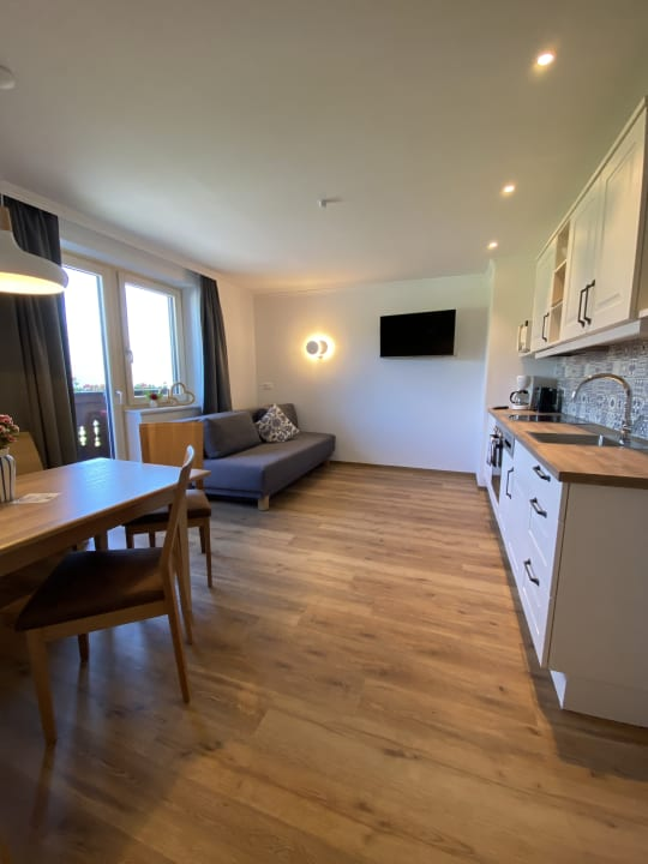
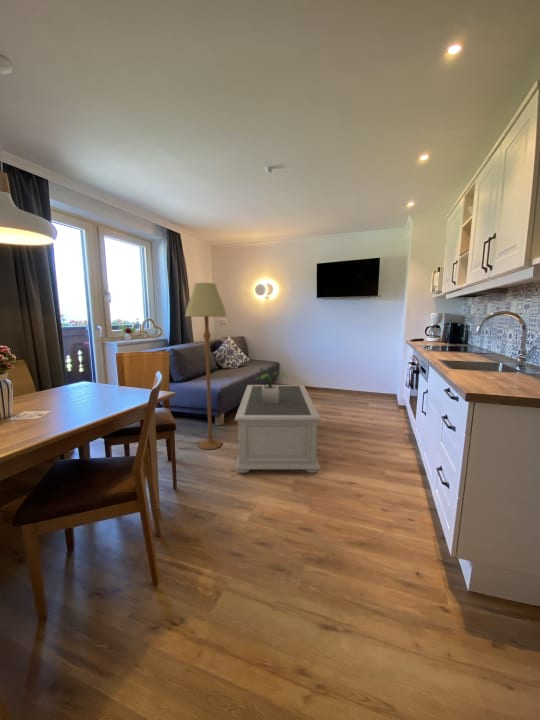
+ coffee table (276, 420)
+ floor lamp (208, 367)
+ potted plant (270, 384)
